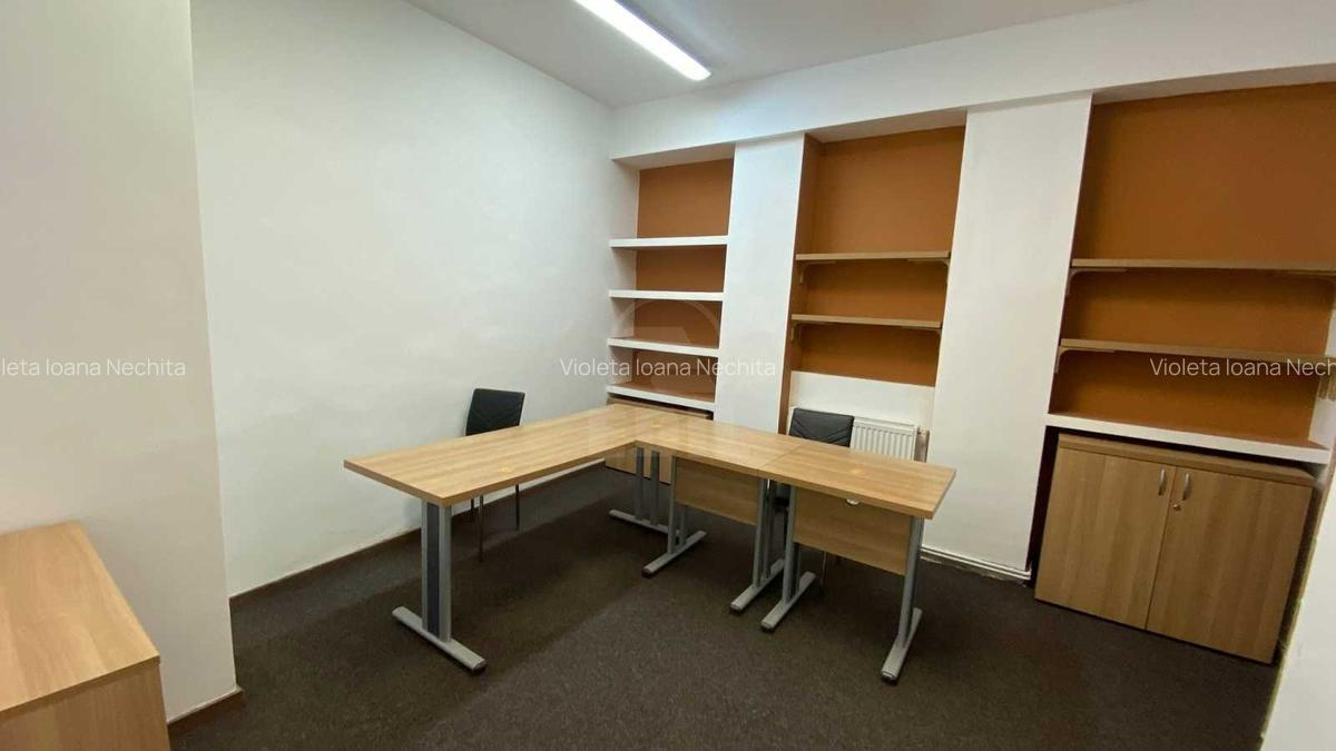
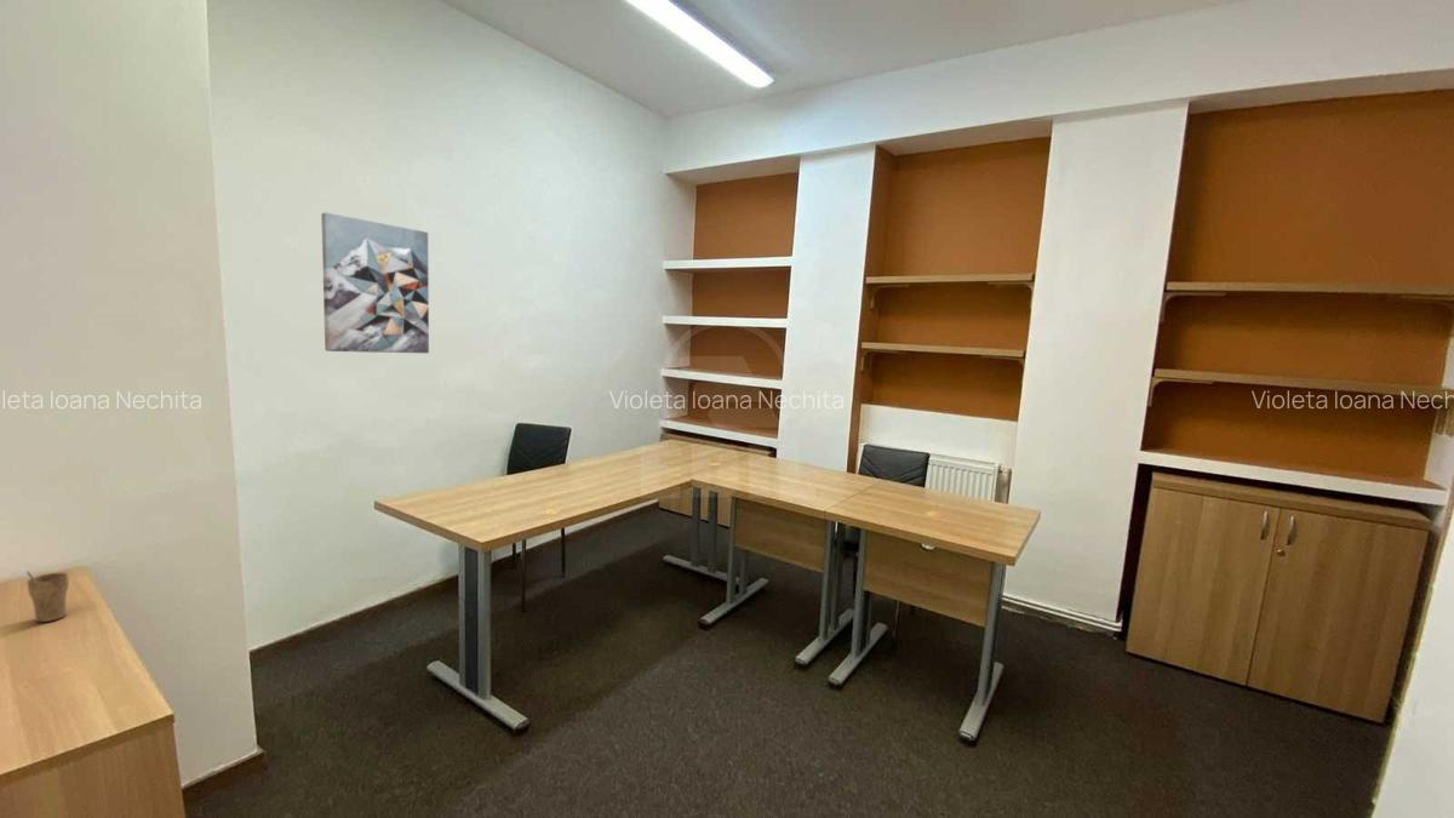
+ wall art (378, 288)
+ cup (48, 591)
